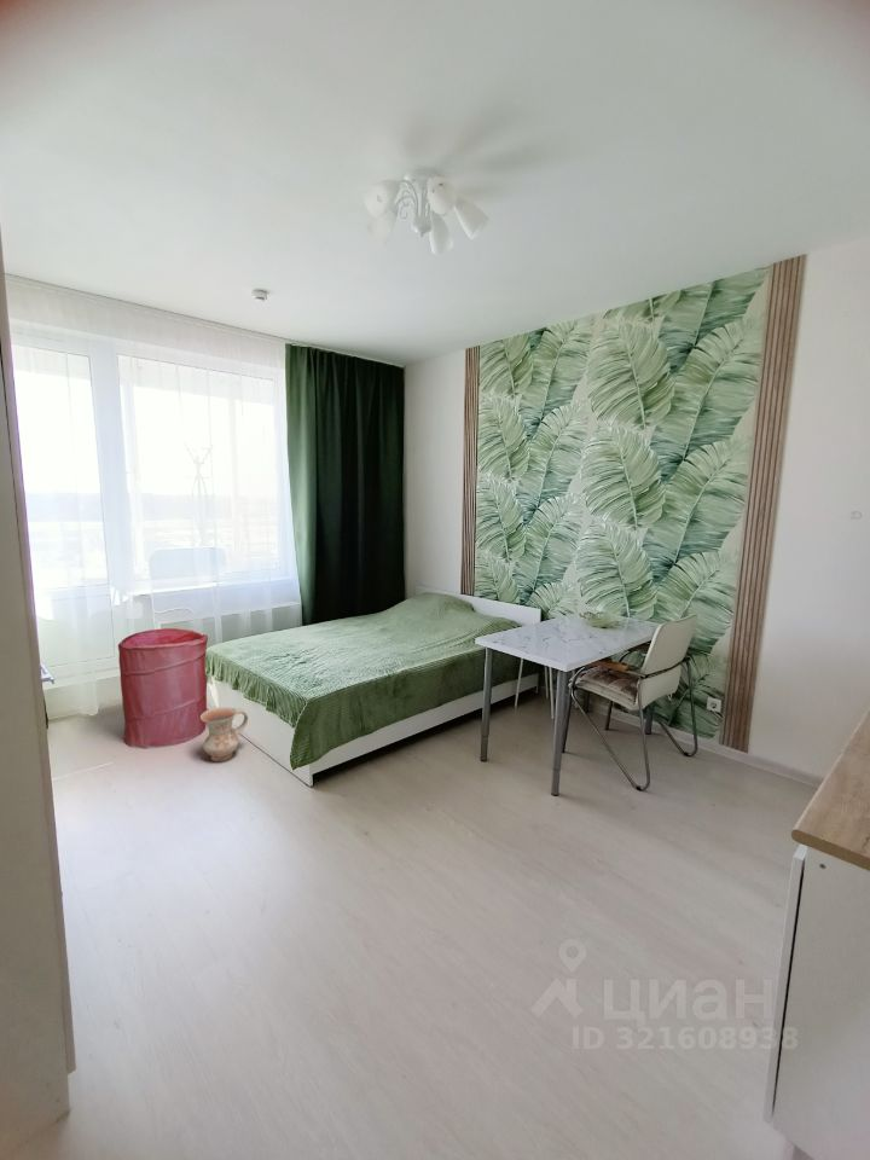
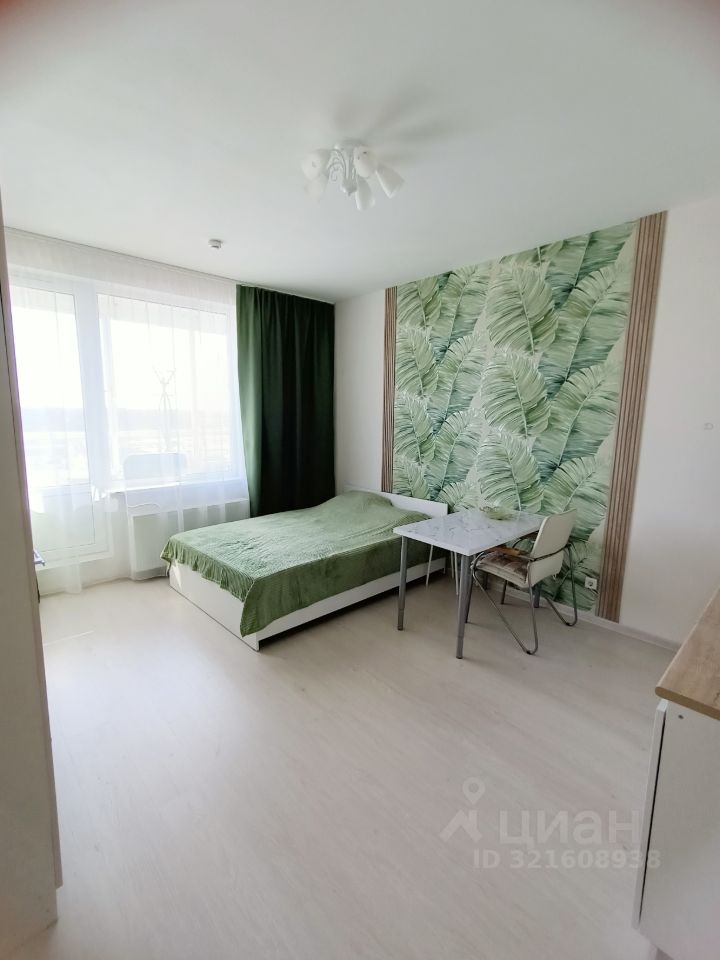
- ceramic jug (225, 732)
- laundry hamper (166, 683)
